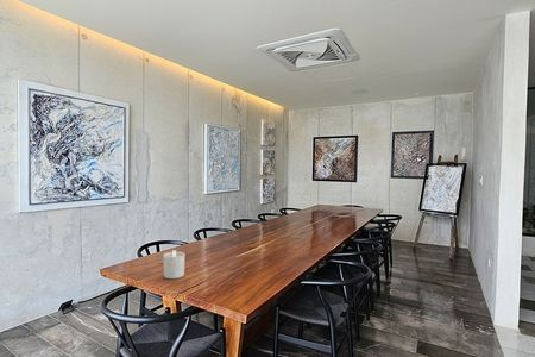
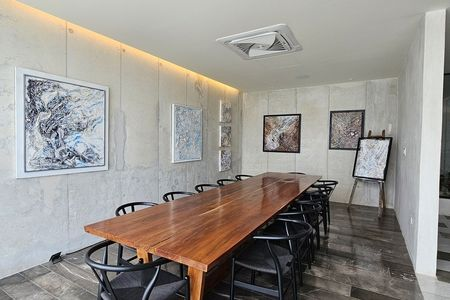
- candle (174, 262)
